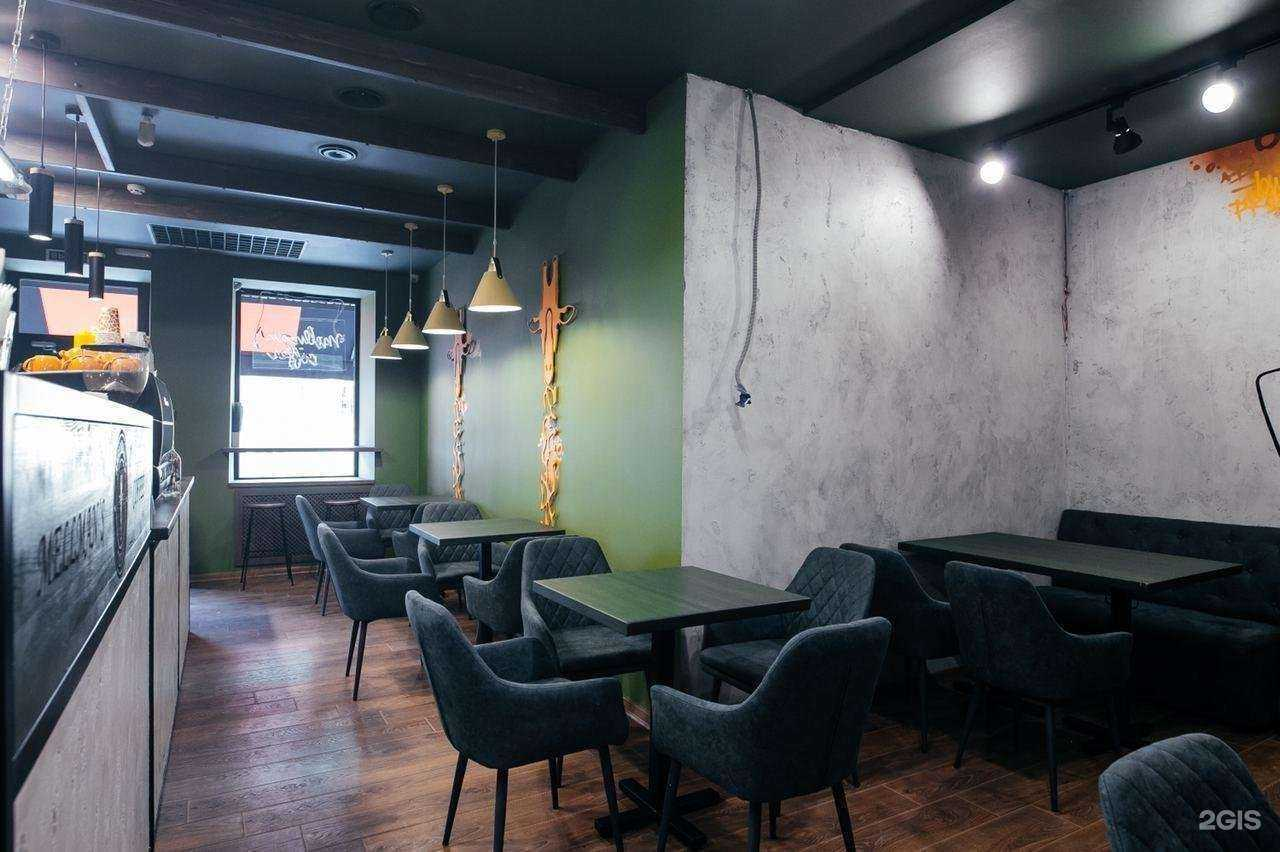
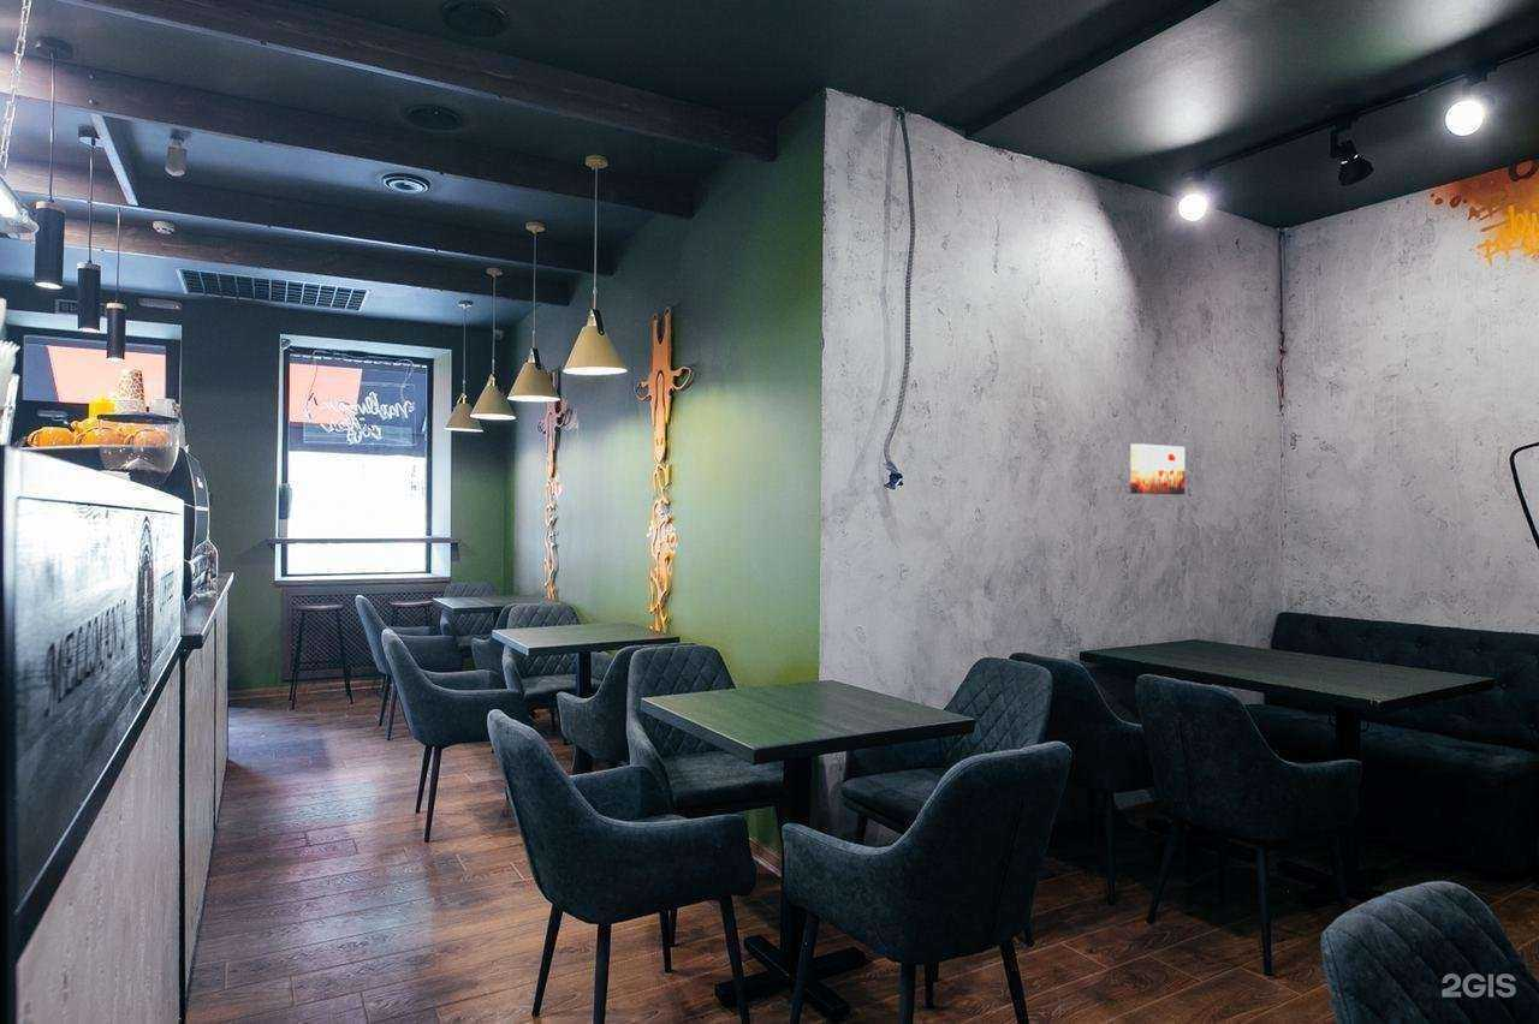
+ wall art (1158, 469)
